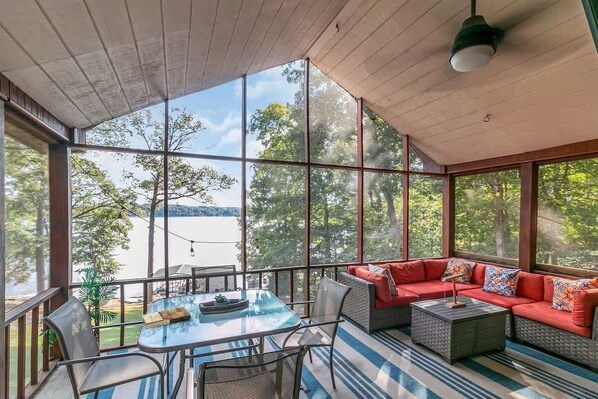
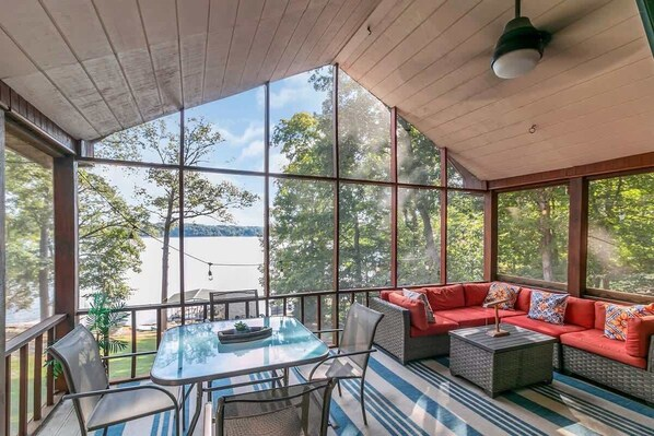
- book (166, 317)
